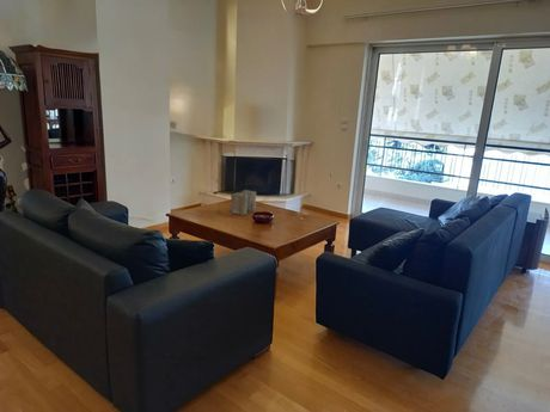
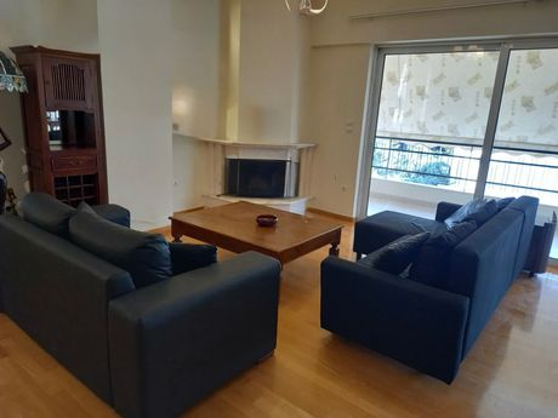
- books (243, 202)
